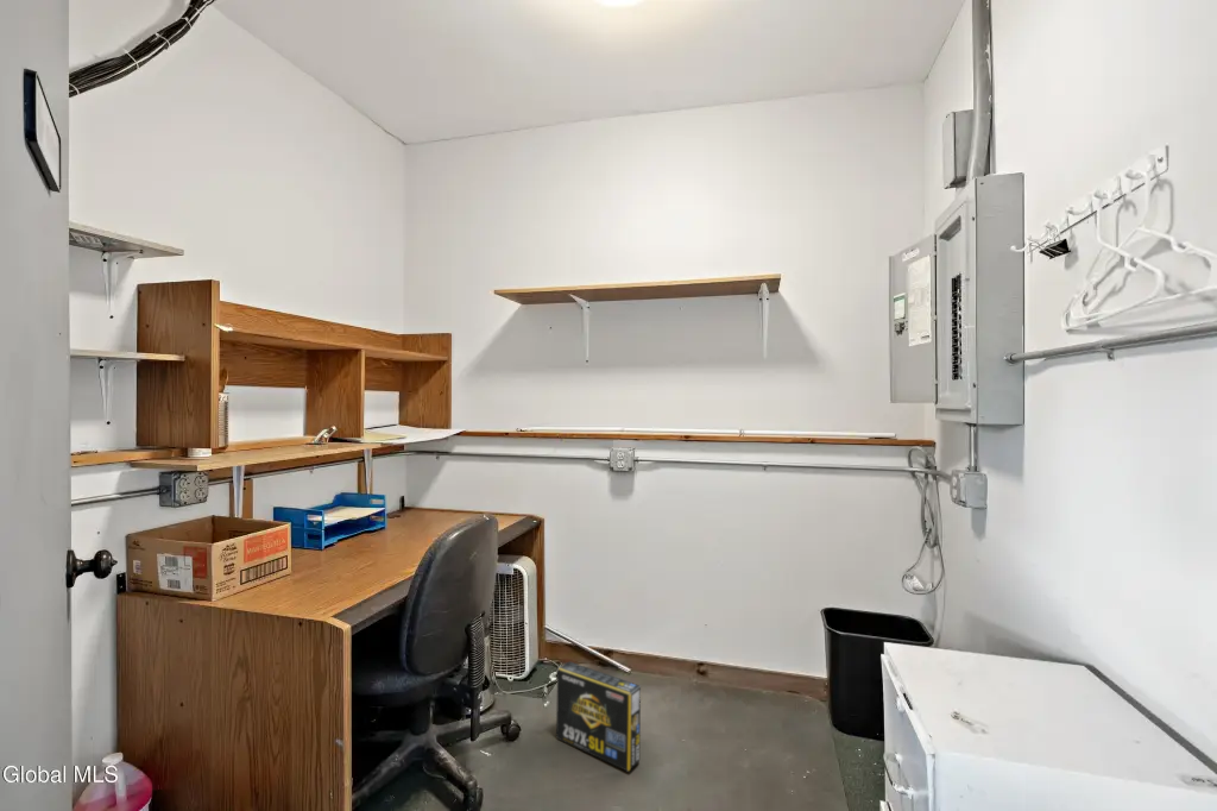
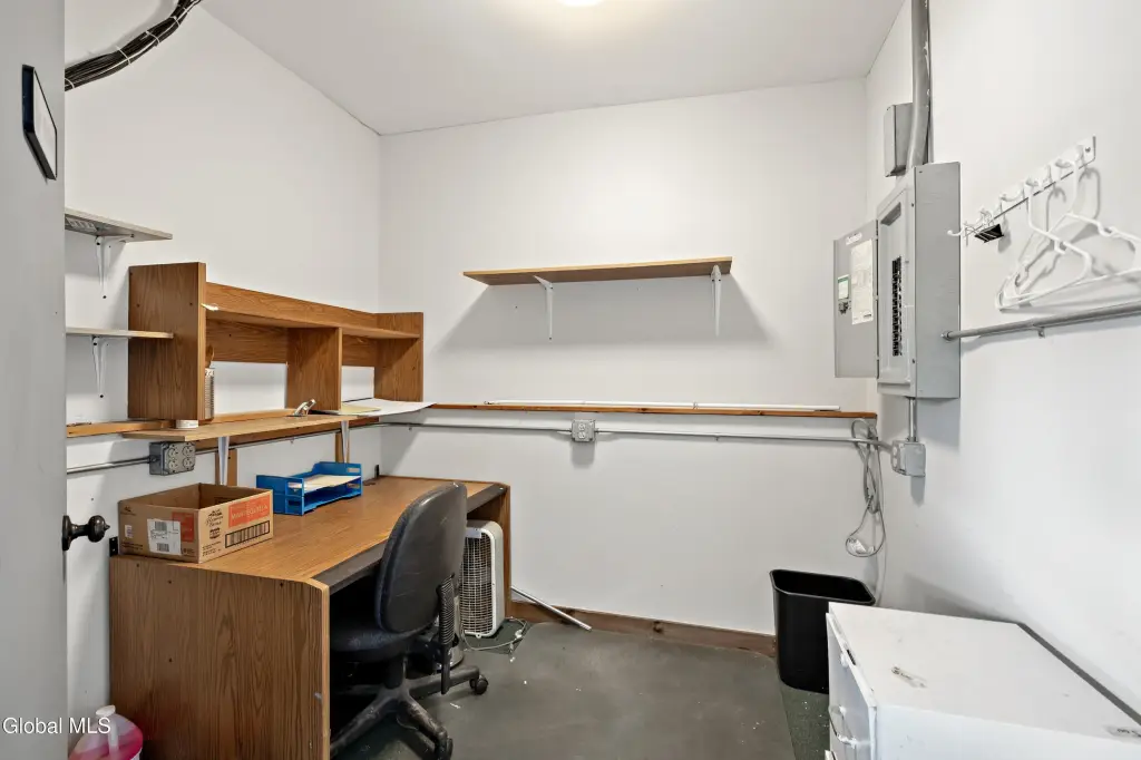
- box (597, 712)
